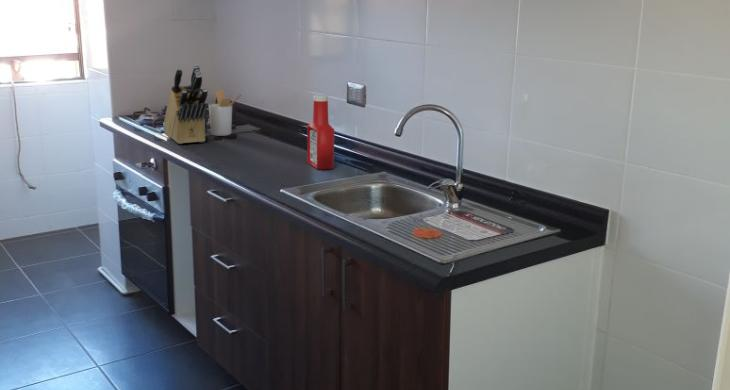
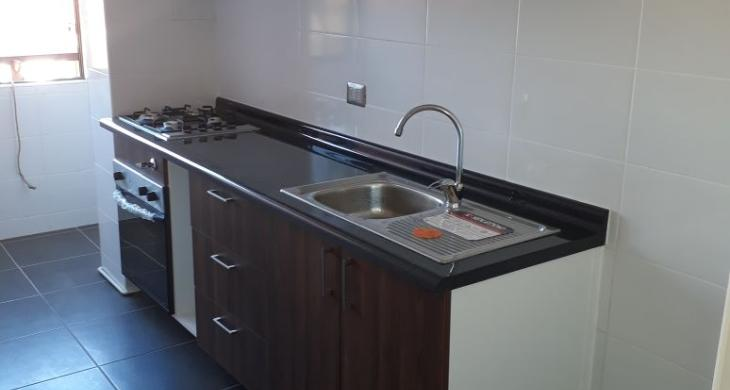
- soap bottle (320, 130)
- knife block (184, 101)
- utensil holder (226, 112)
